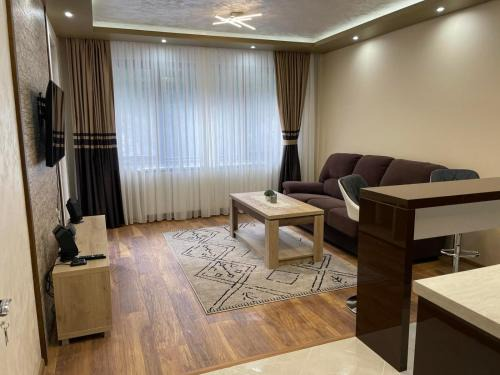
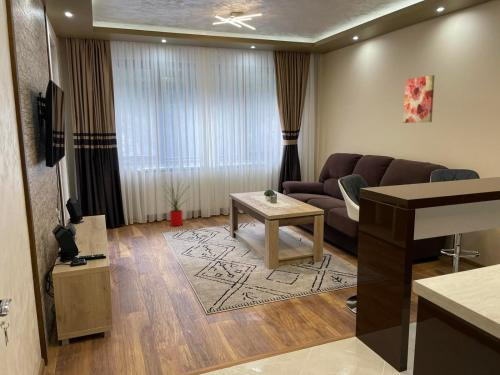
+ wall art (418, 100)
+ house plant (175, 202)
